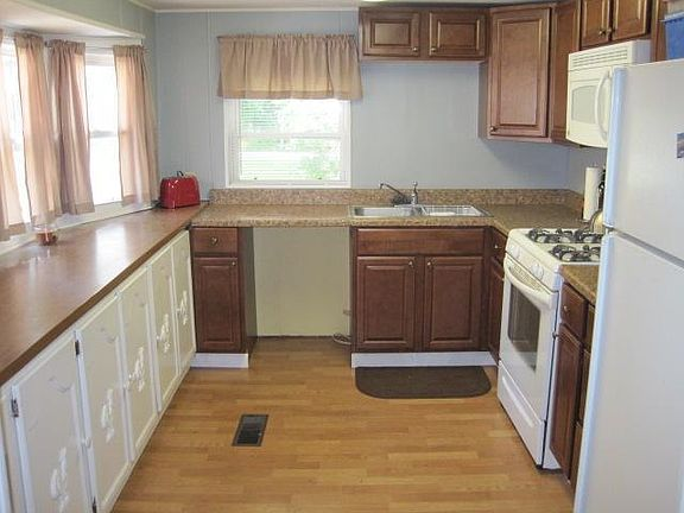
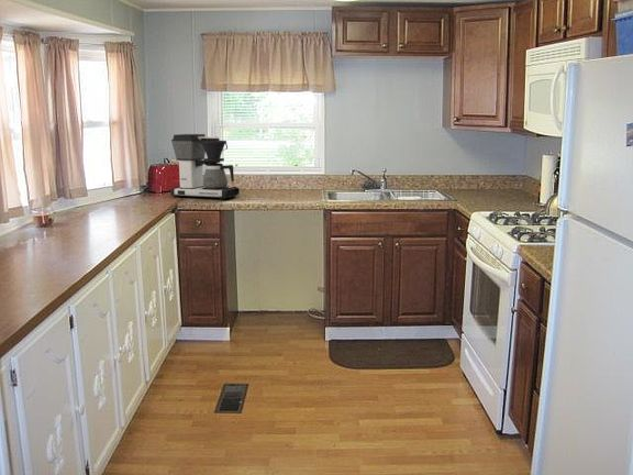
+ coffee maker (204, 164)
